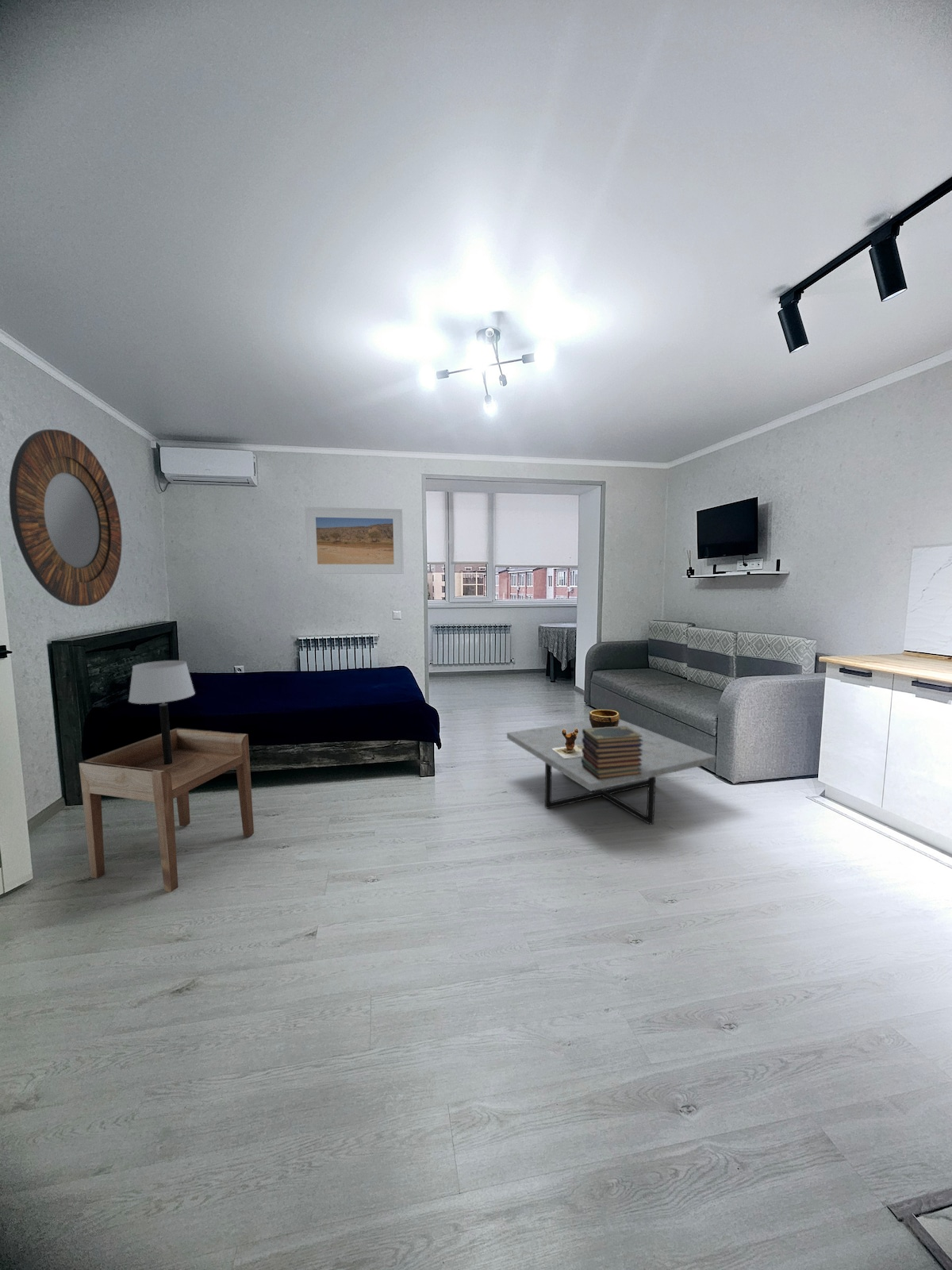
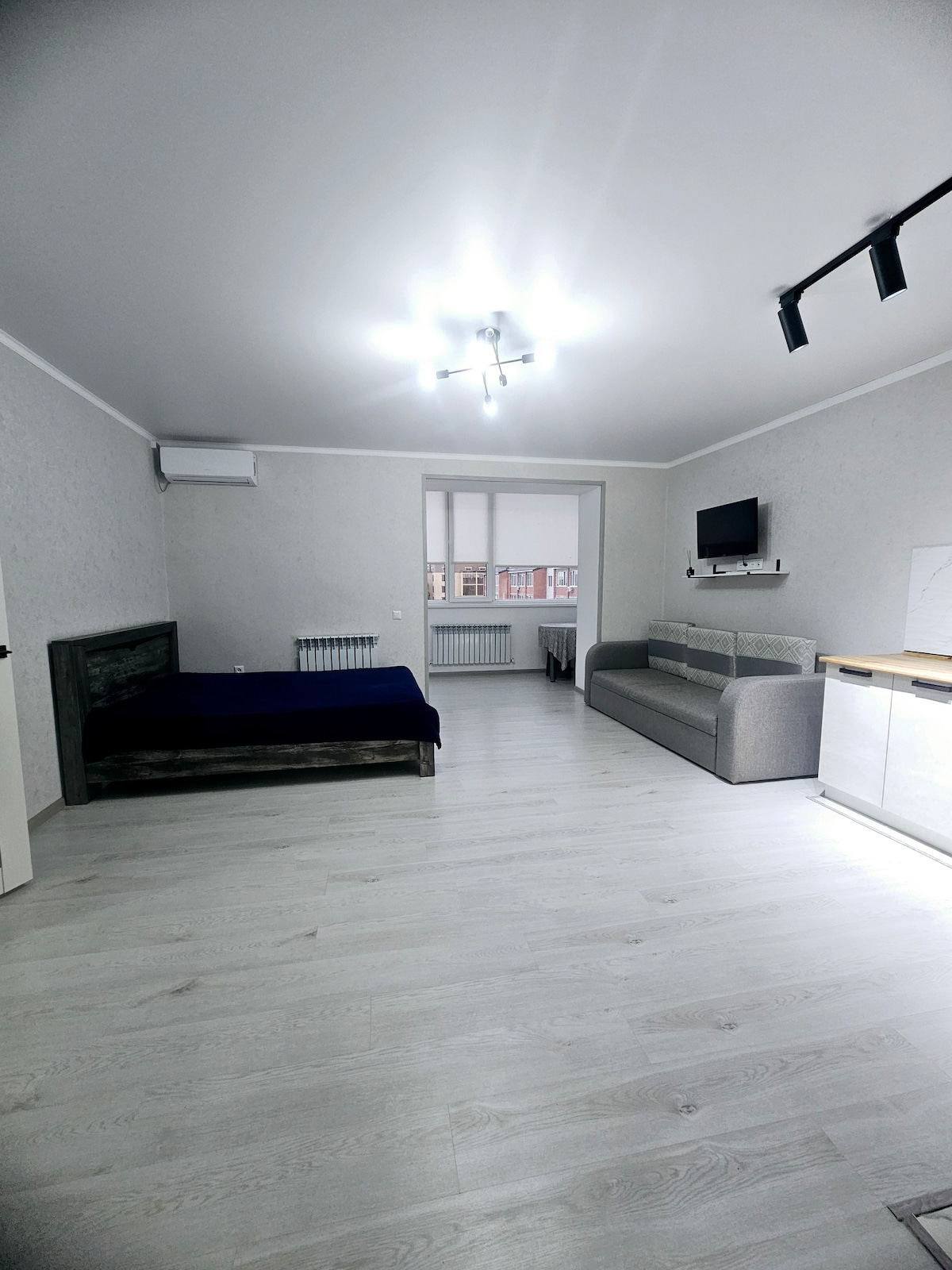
- table lamp (163, 713)
- coffee table (603, 779)
- home mirror (75, 521)
- clay pot (592, 728)
- book stack (611, 751)
- side table (172, 801)
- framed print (355, 541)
